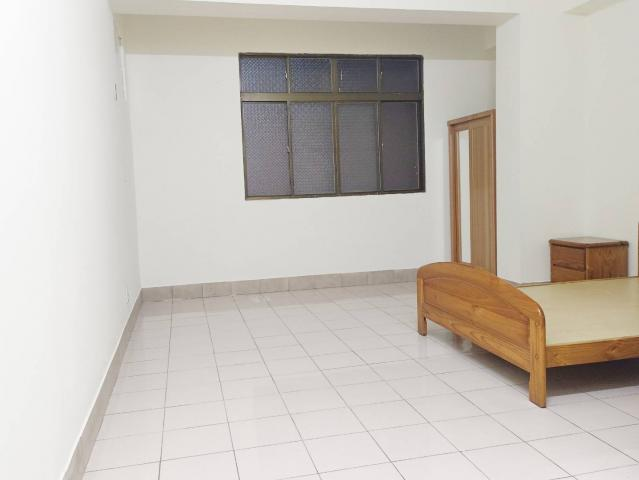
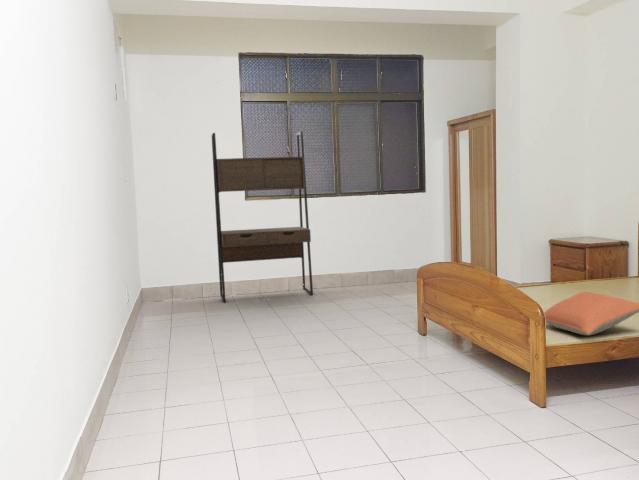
+ desk (267, 228)
+ pillow (588, 312)
